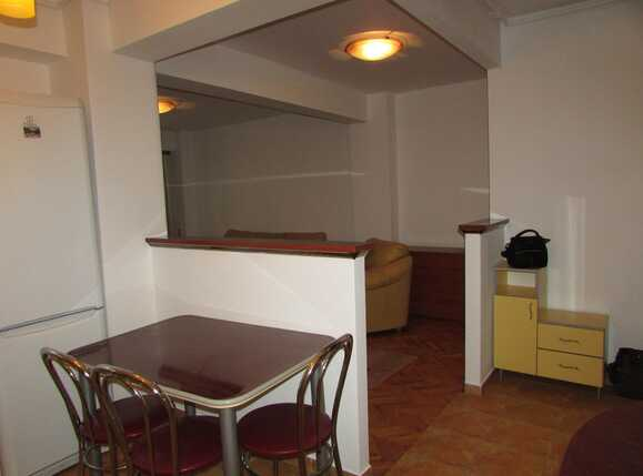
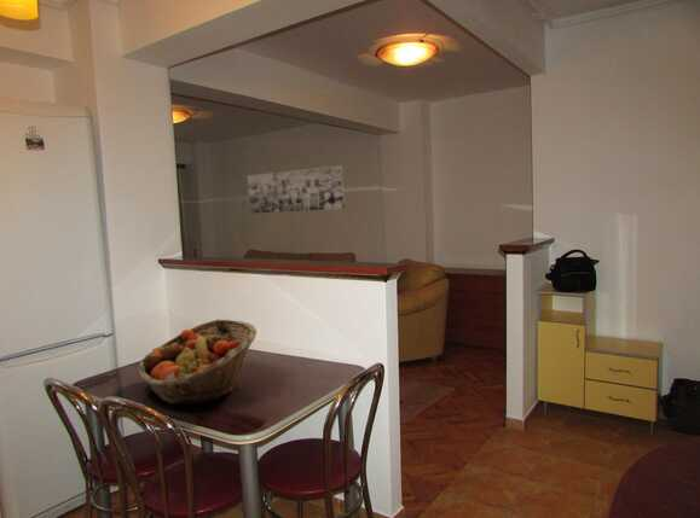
+ fruit basket (198, 357)
+ wall art (293, 191)
